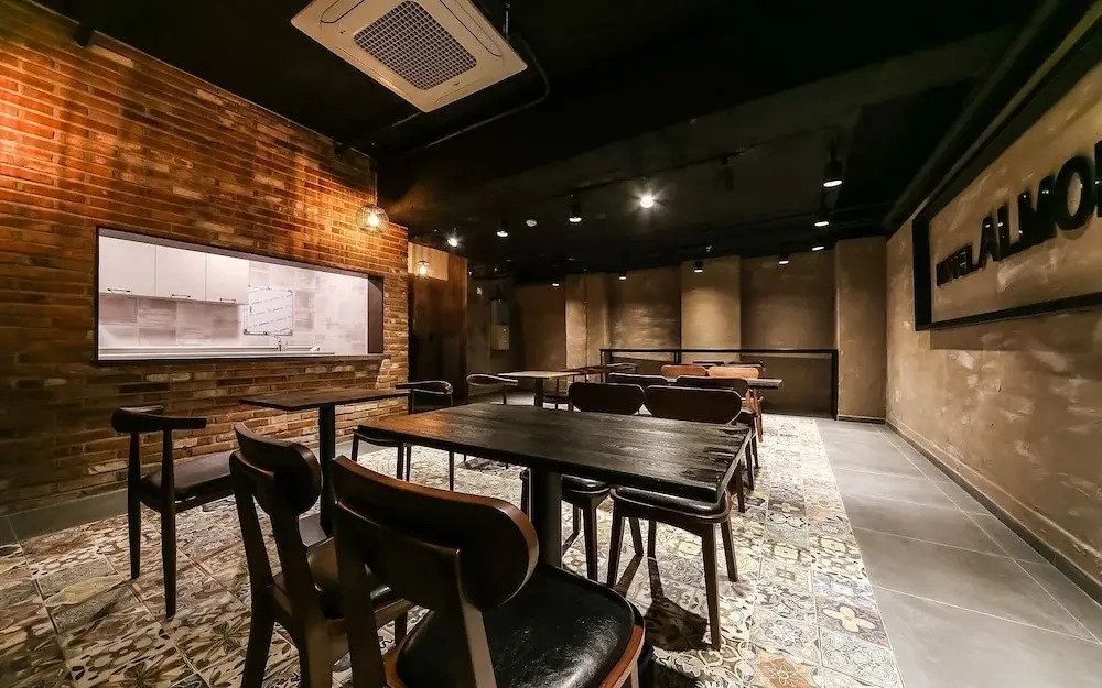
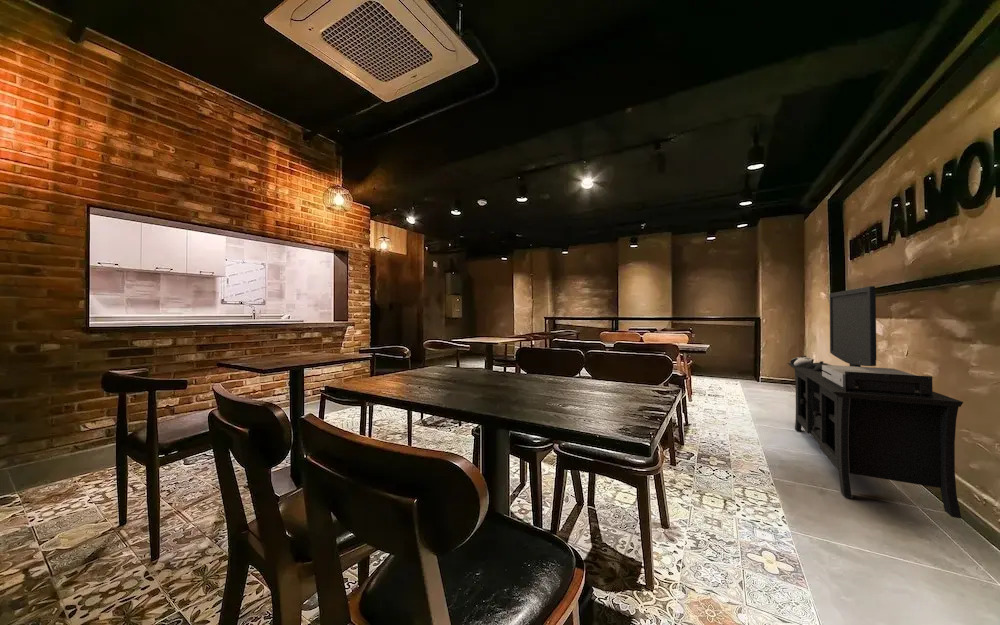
+ media console (849, 375)
